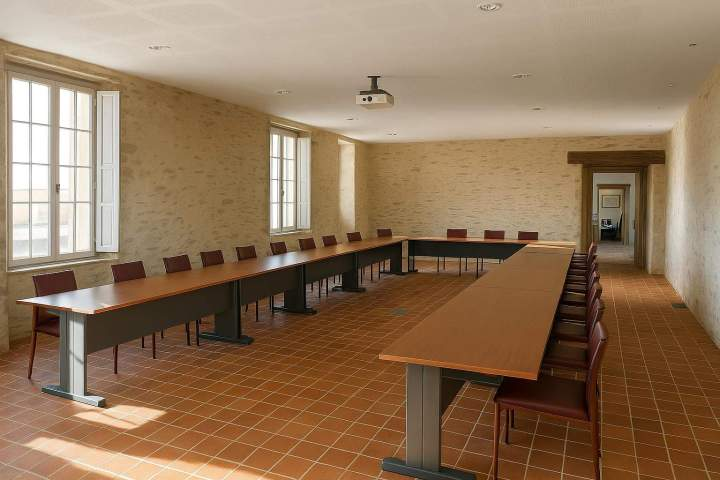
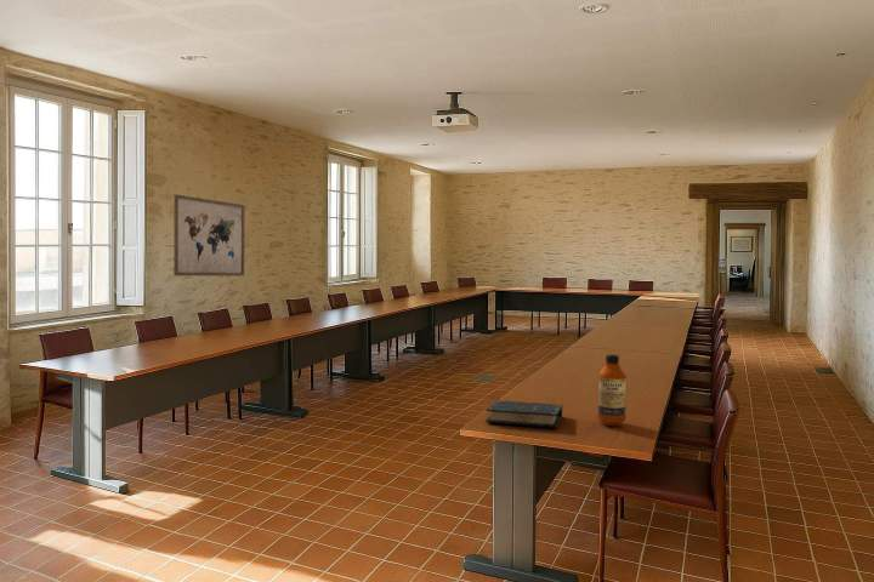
+ bottle (612, 389)
+ wall art (211, 238)
+ book (524, 412)
